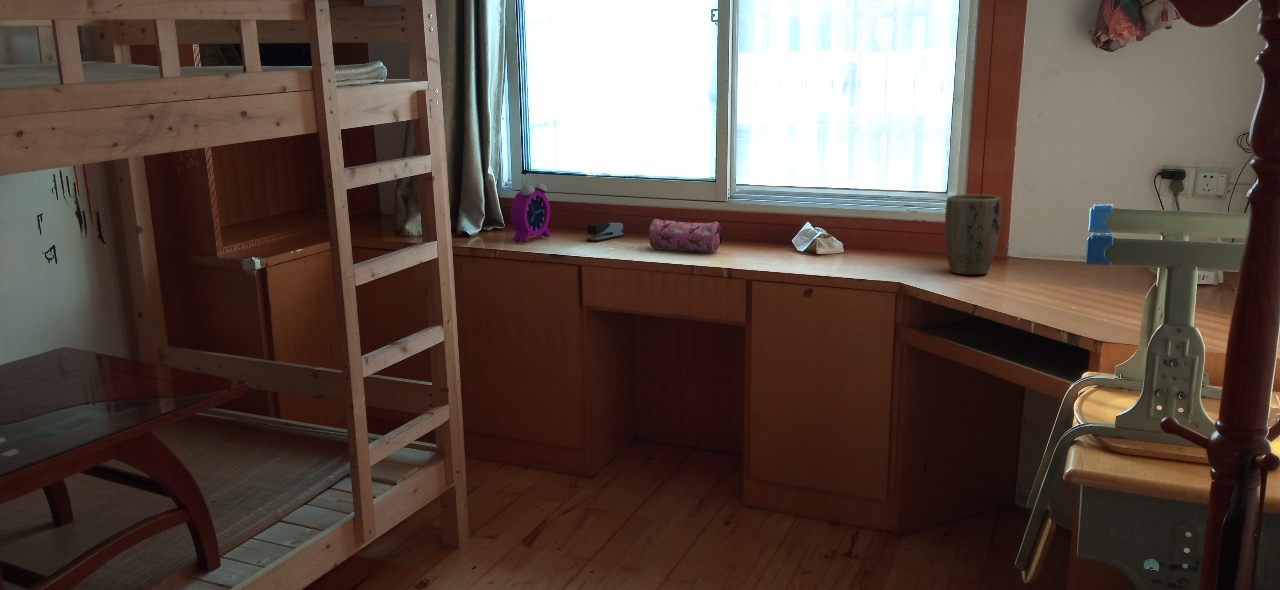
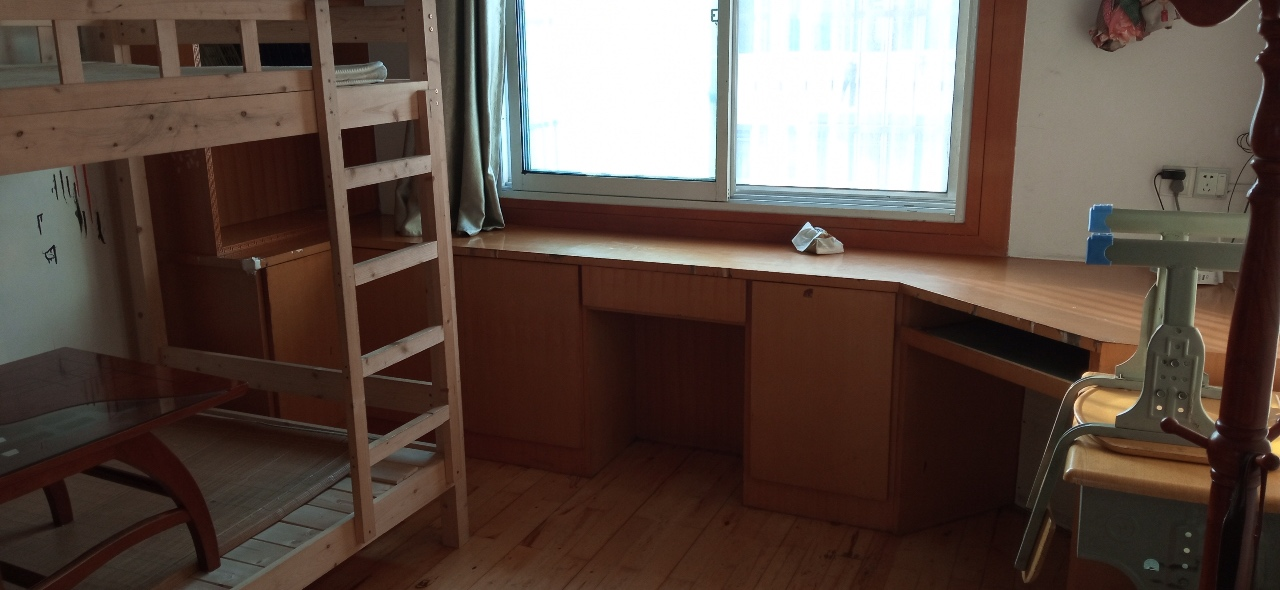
- plant pot (971, 234)
- alarm clock (531, 207)
- pencil case (684, 234)
- stapler (605, 230)
